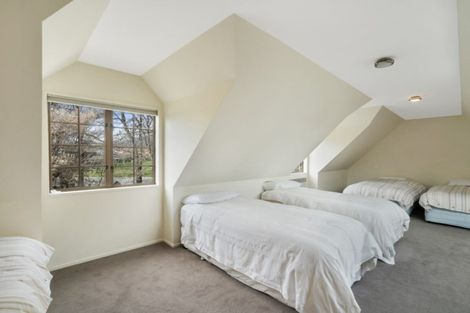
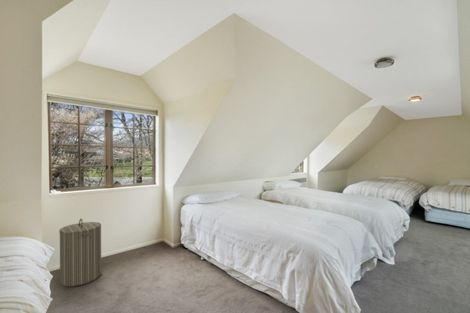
+ laundry hamper (81, 247)
